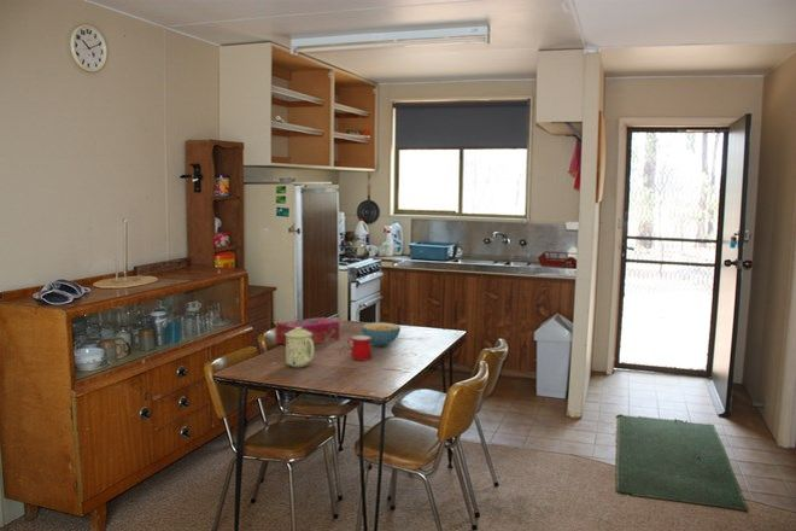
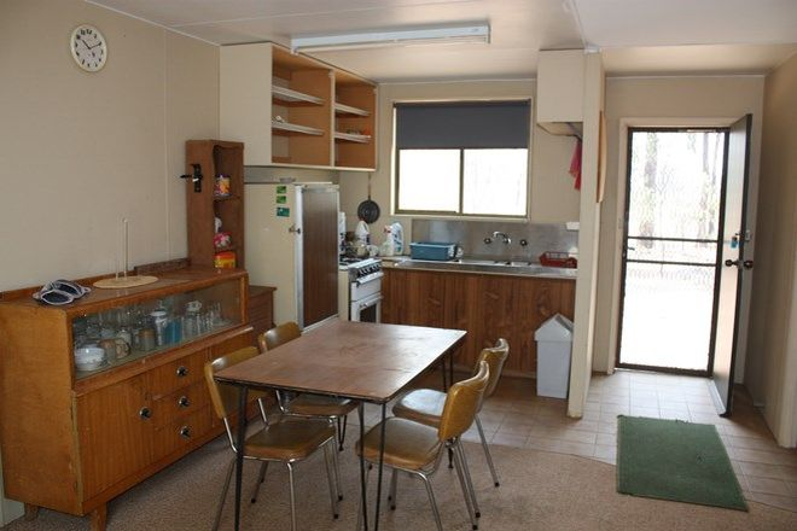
- cereal bowl (380, 335)
- mug (299, 346)
- tissue box (308, 331)
- mug (358, 348)
